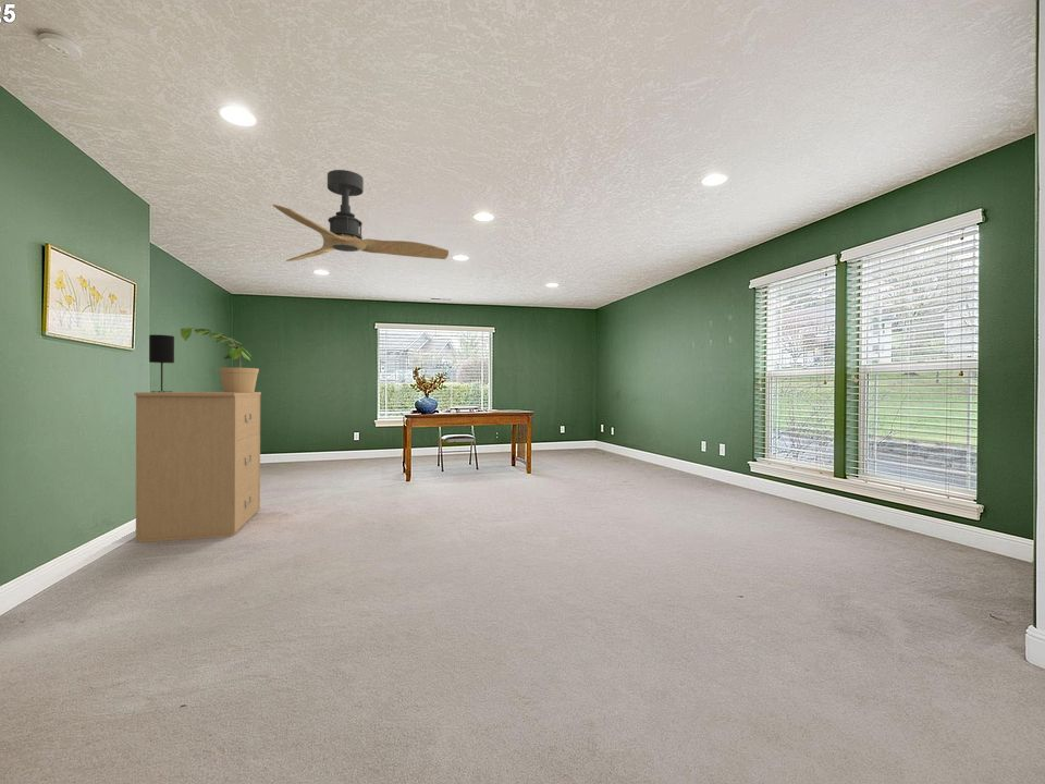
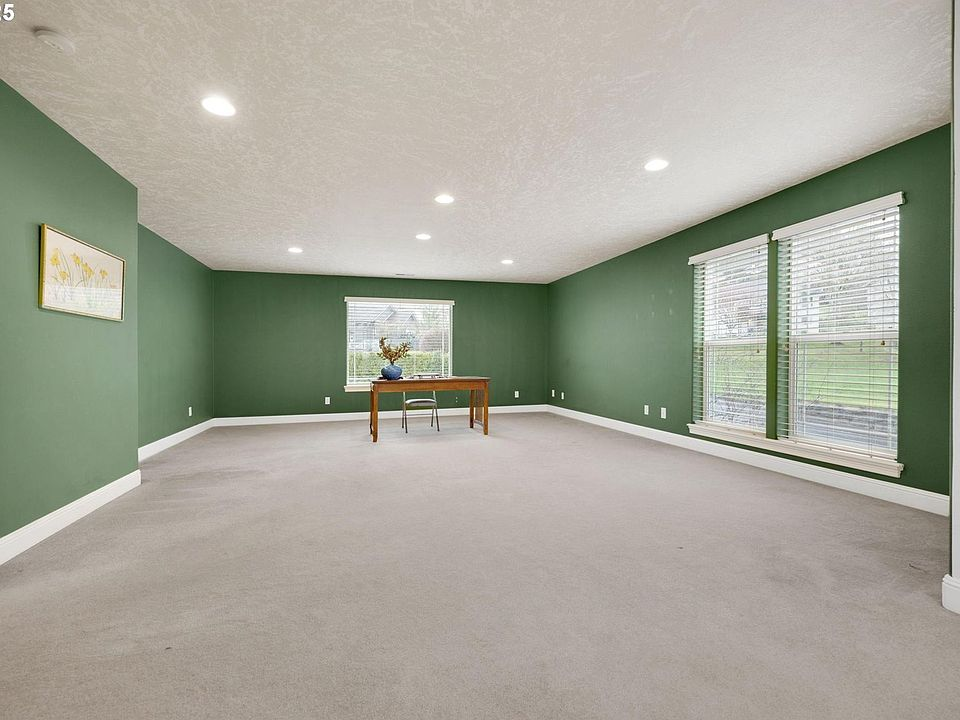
- filing cabinet (205, 458)
- table lamp (161, 364)
- potted plant (224, 357)
- ceiling fan (360, 221)
